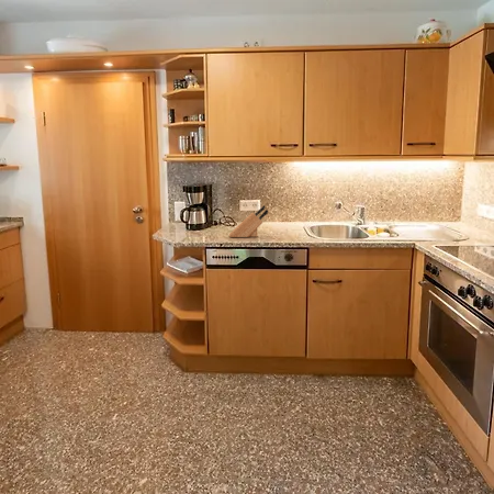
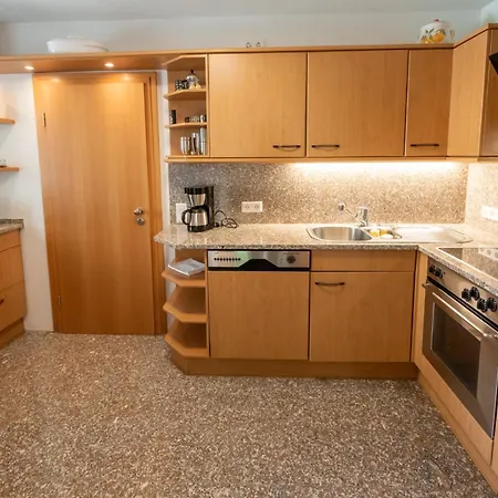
- knife block (248, 221)
